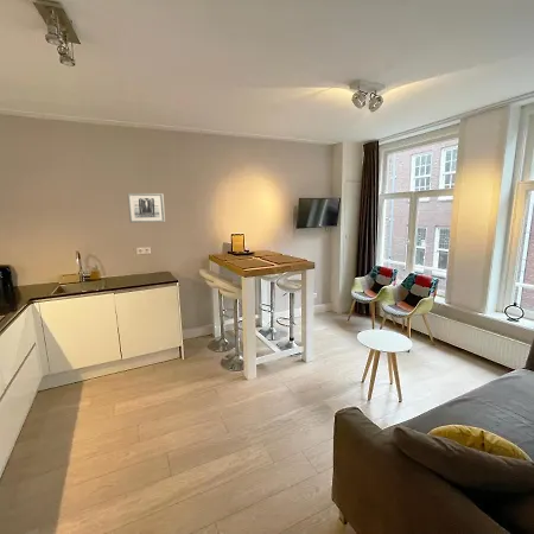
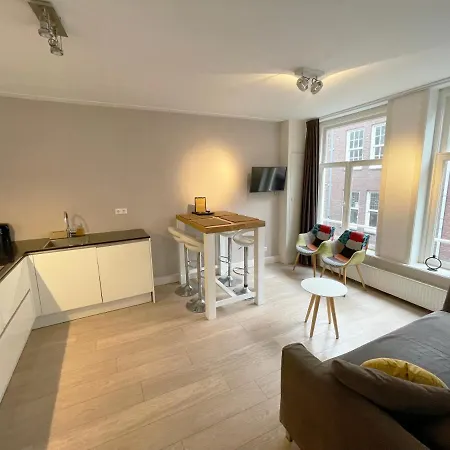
- wall art (146, 208)
